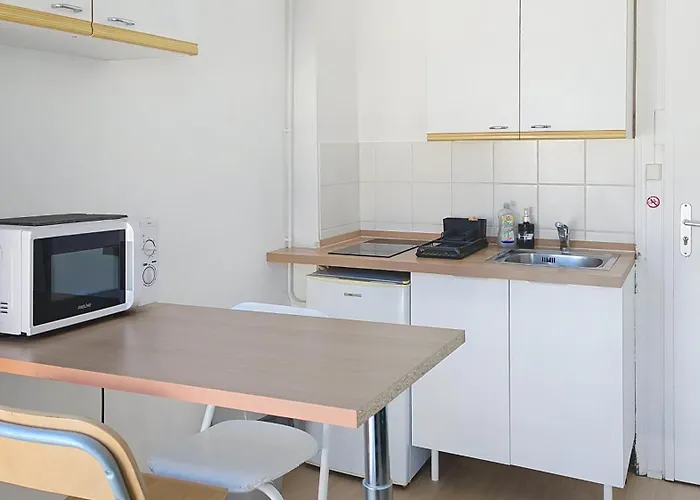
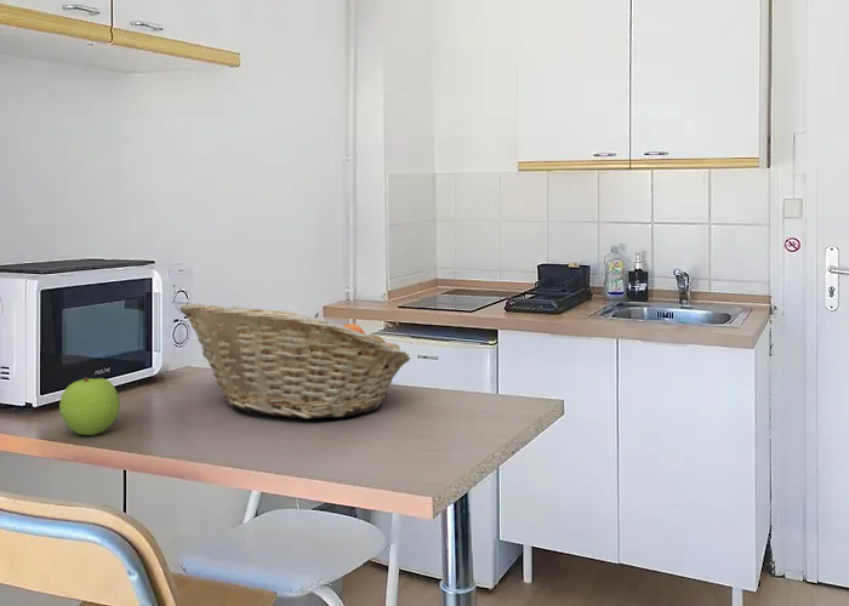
+ fruit basket (294, 354)
+ apple (90, 405)
